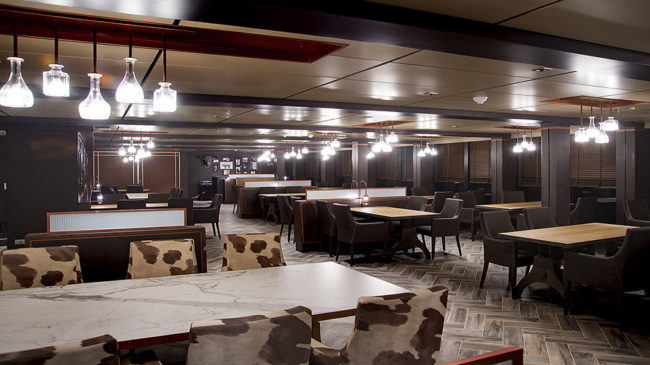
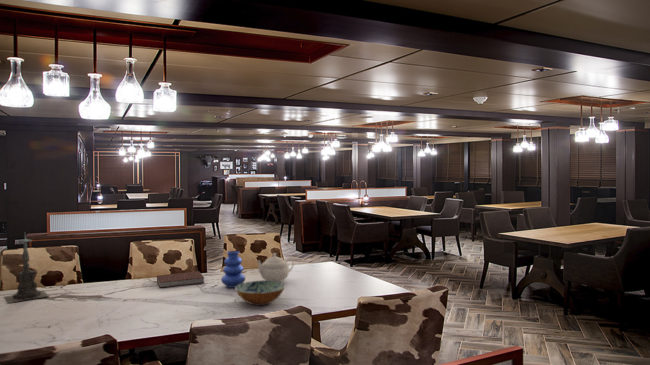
+ candle holder (25, 263)
+ bowl (260, 294)
+ vase (233, 269)
+ notebook (180, 279)
+ teapot (275, 267)
